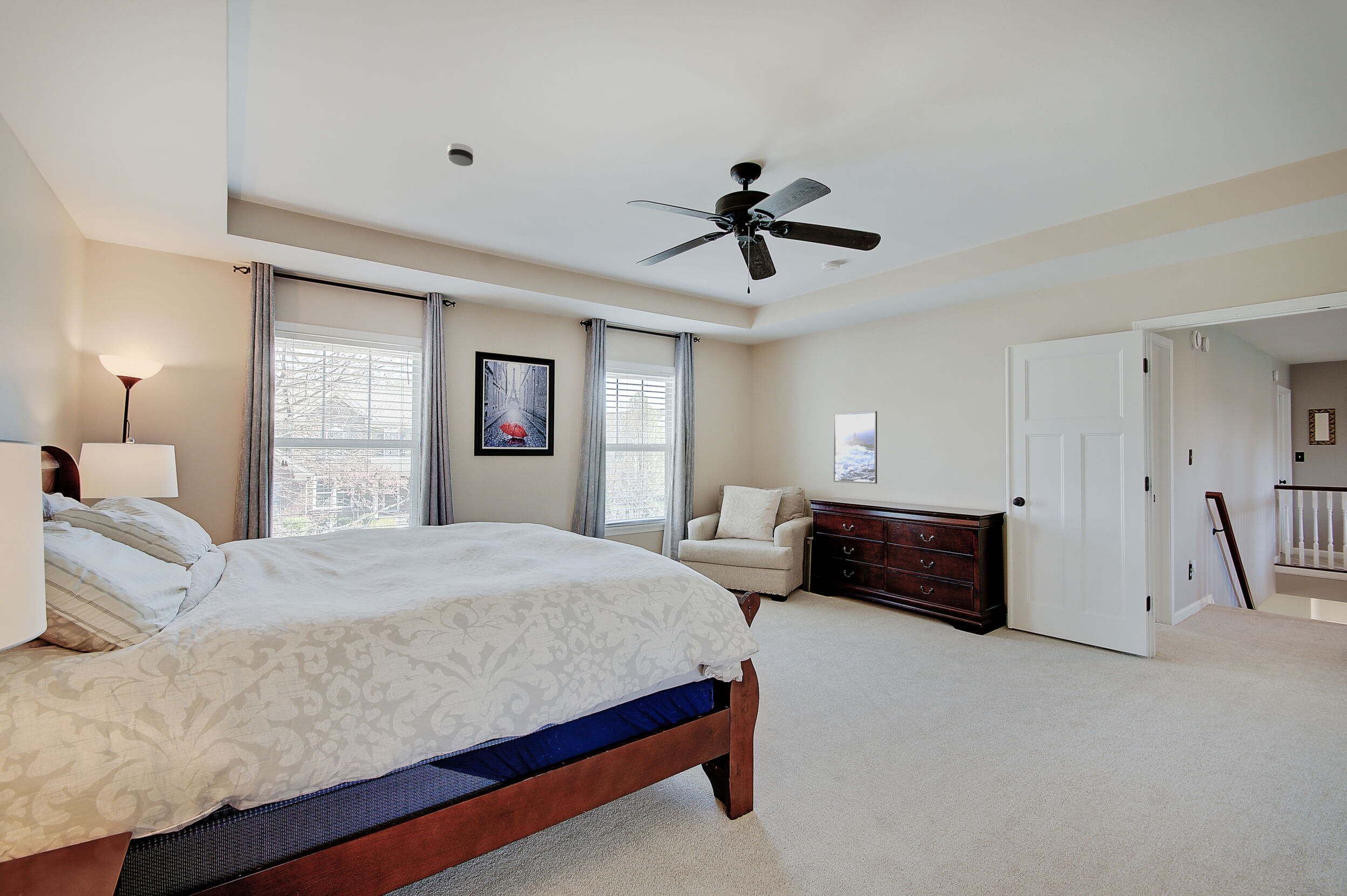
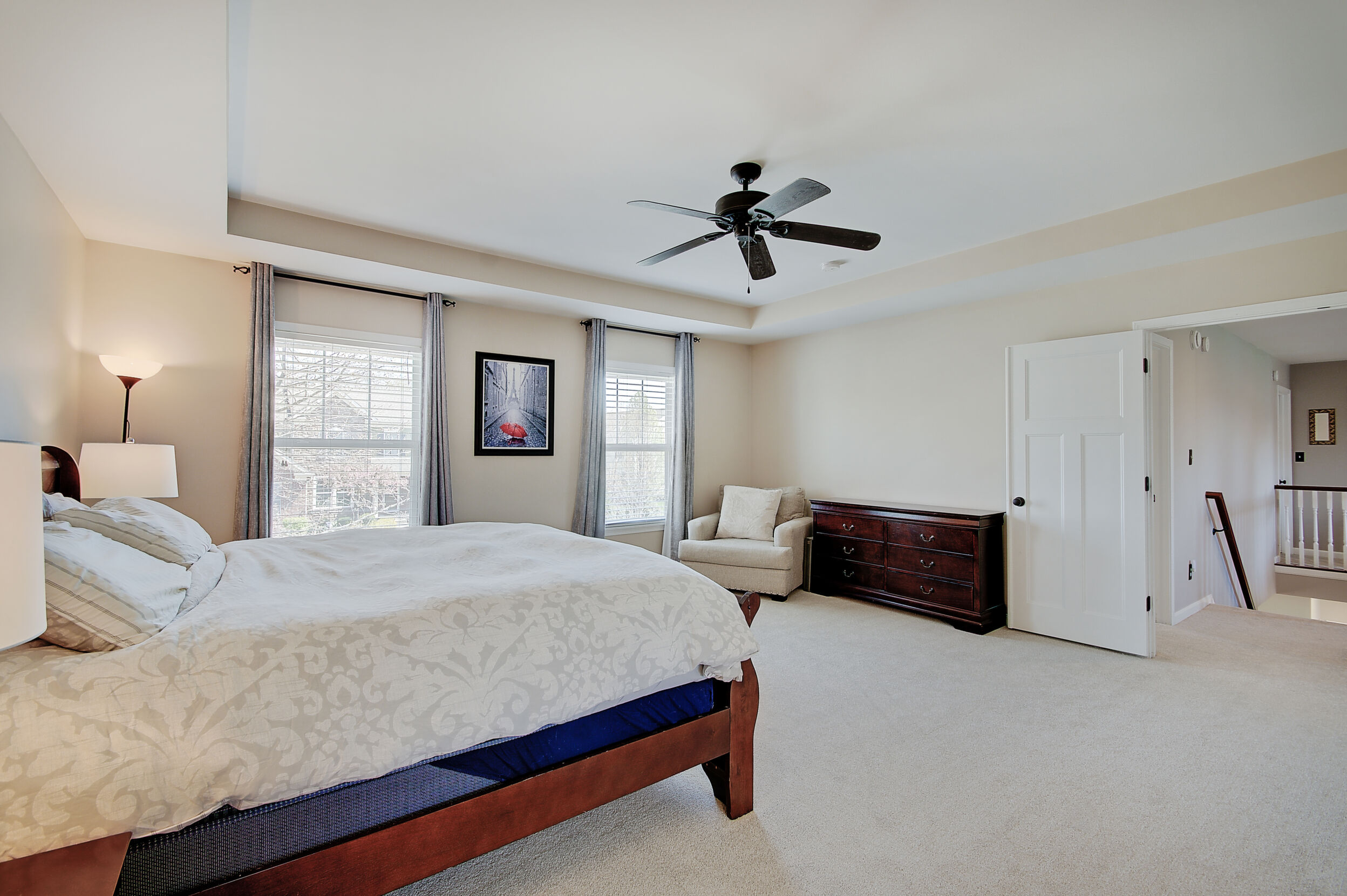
- smoke detector (460, 154)
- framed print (854, 447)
